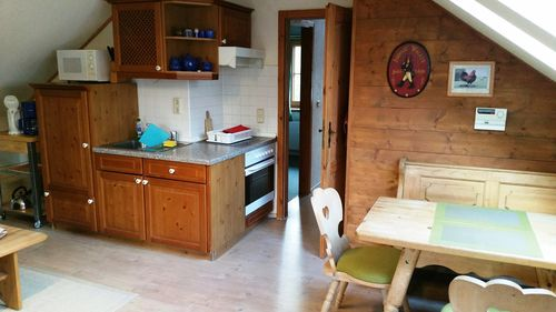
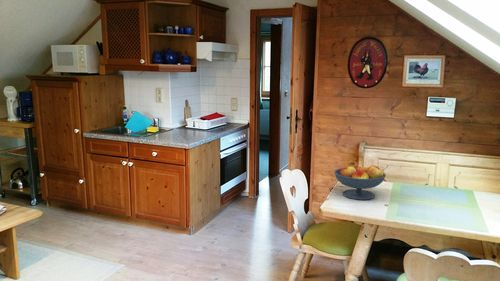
+ fruit bowl (359, 180)
